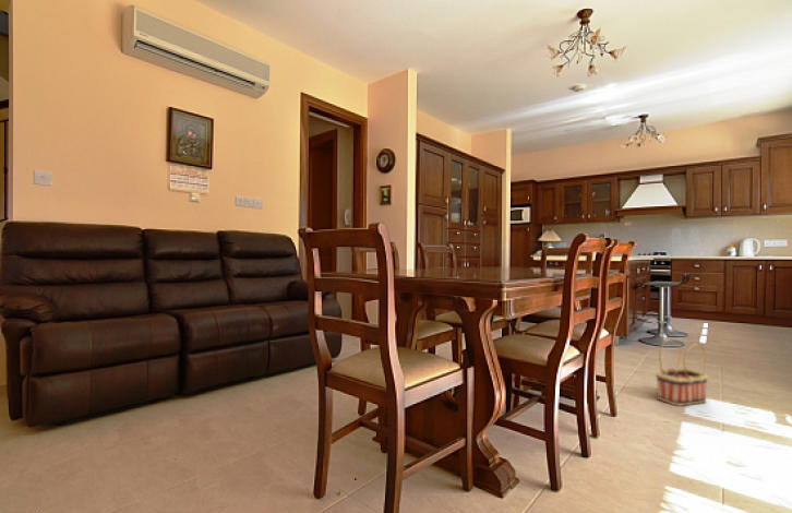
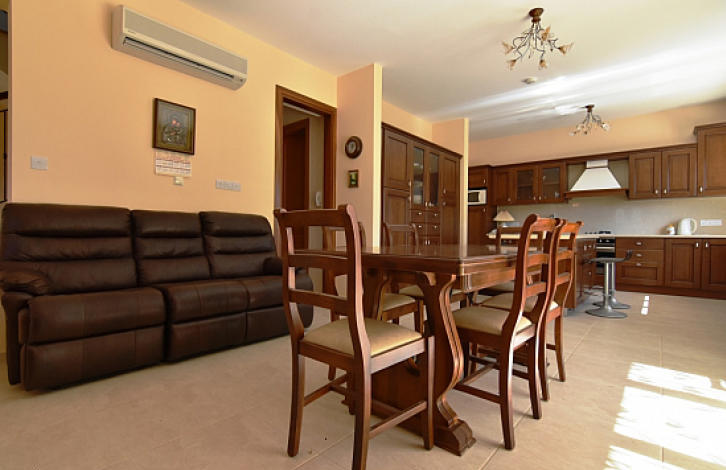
- basket (681, 370)
